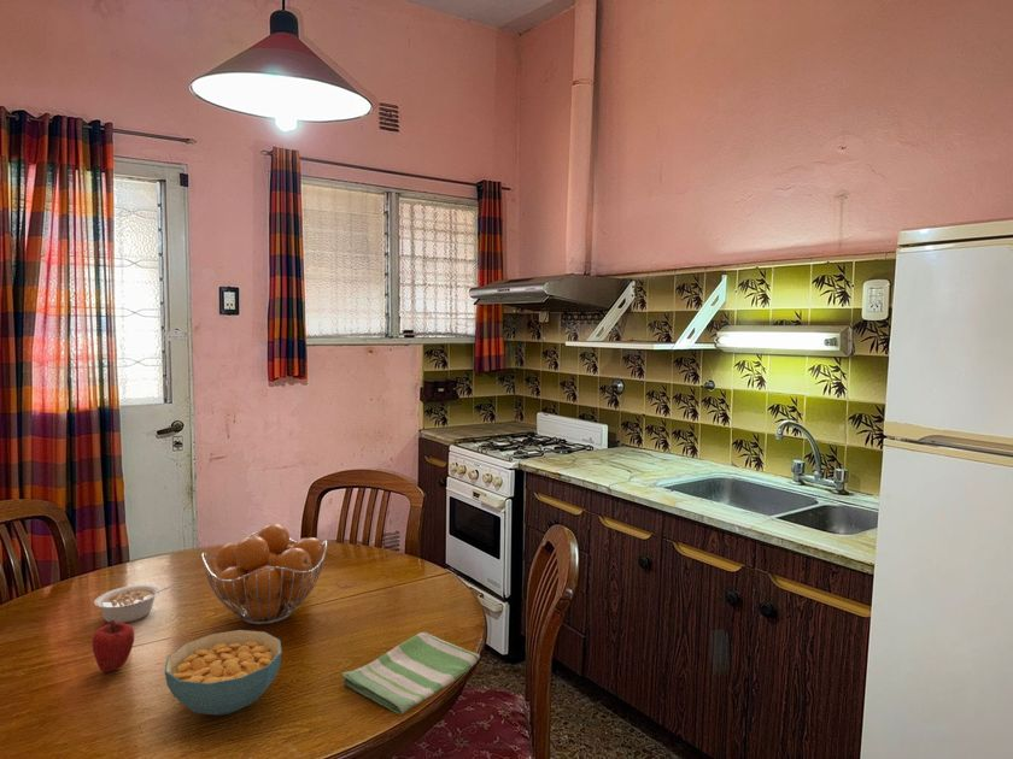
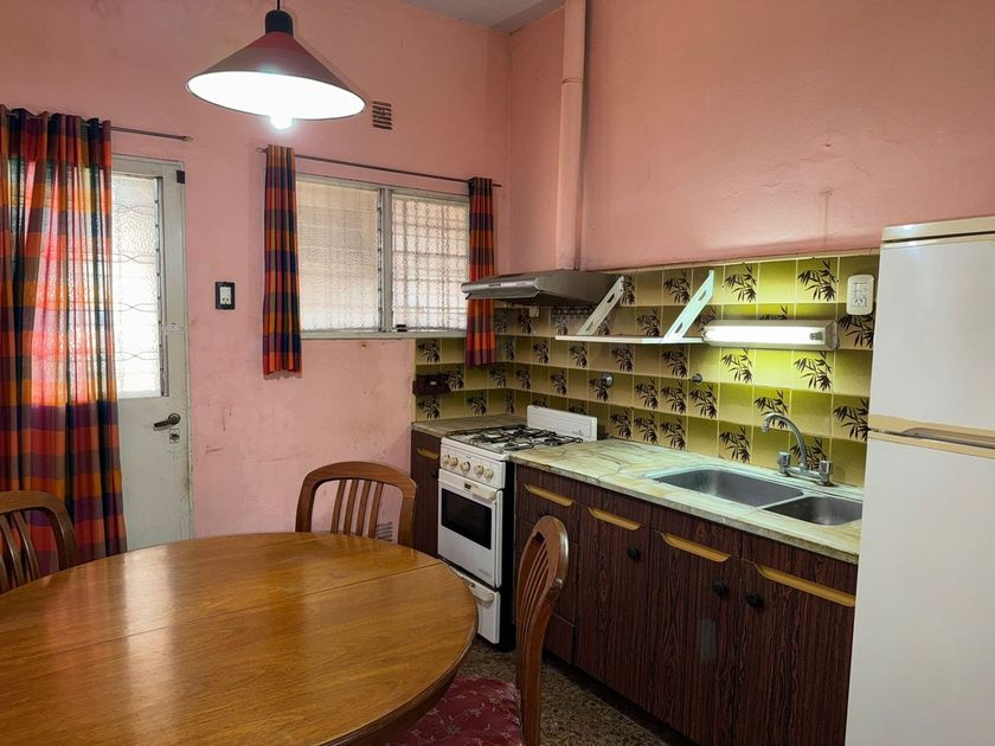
- legume (130, 602)
- dish towel (412, 667)
- apple (112, 645)
- fruit basket (267, 572)
- cereal bowl (226, 679)
